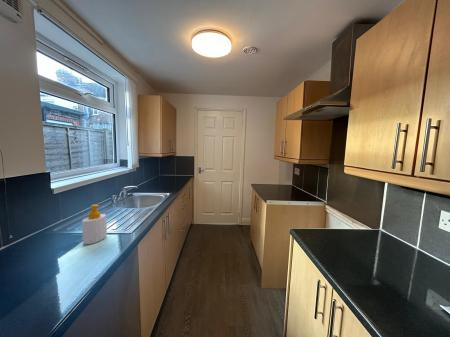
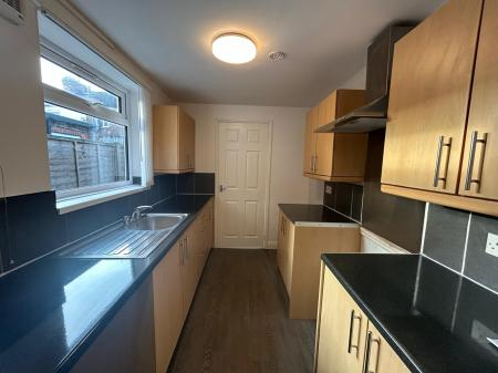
- soap bottle (94, 222)
